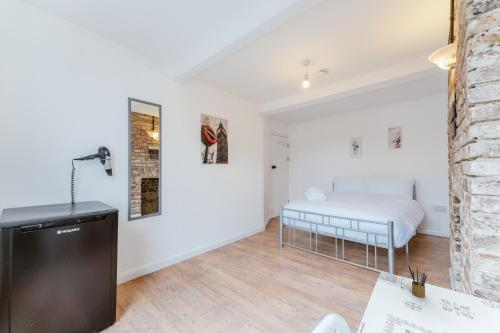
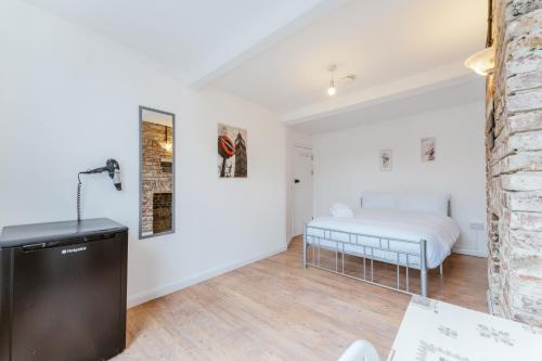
- pencil box (417, 280)
